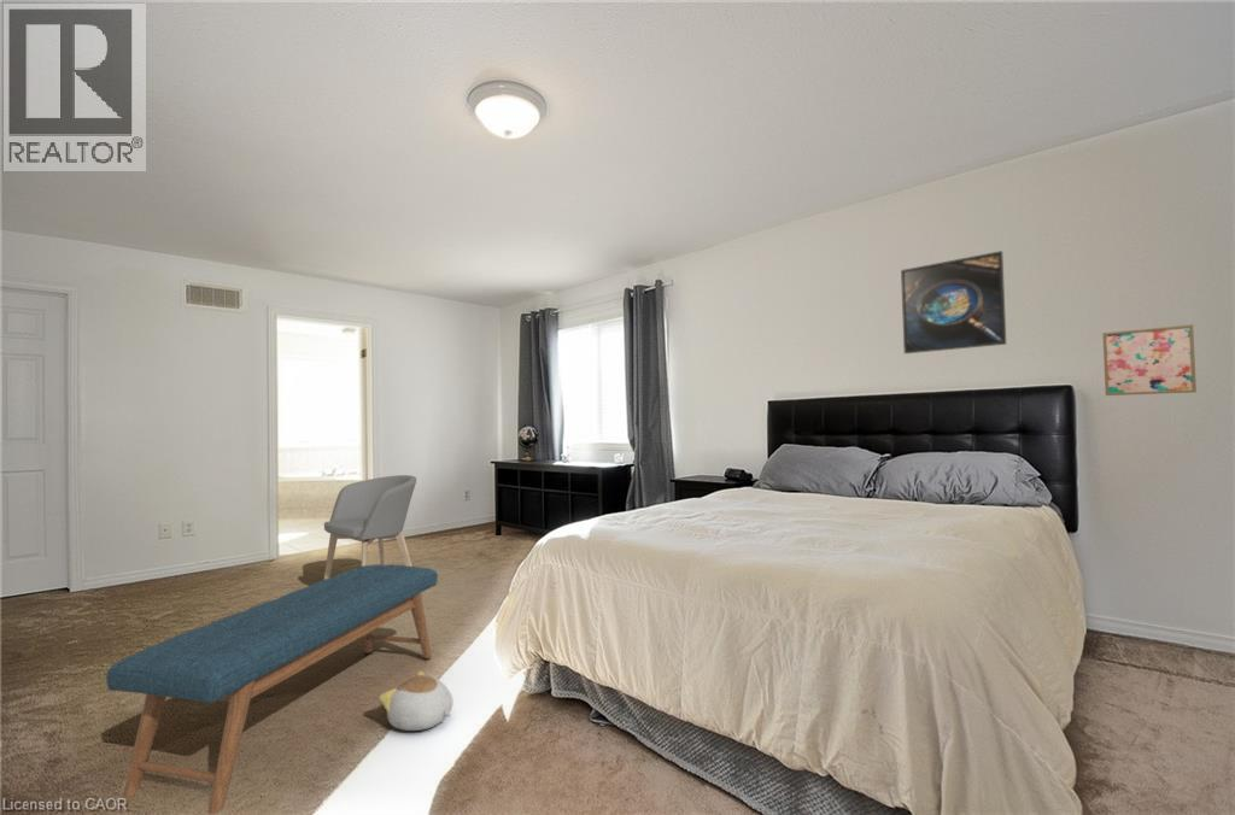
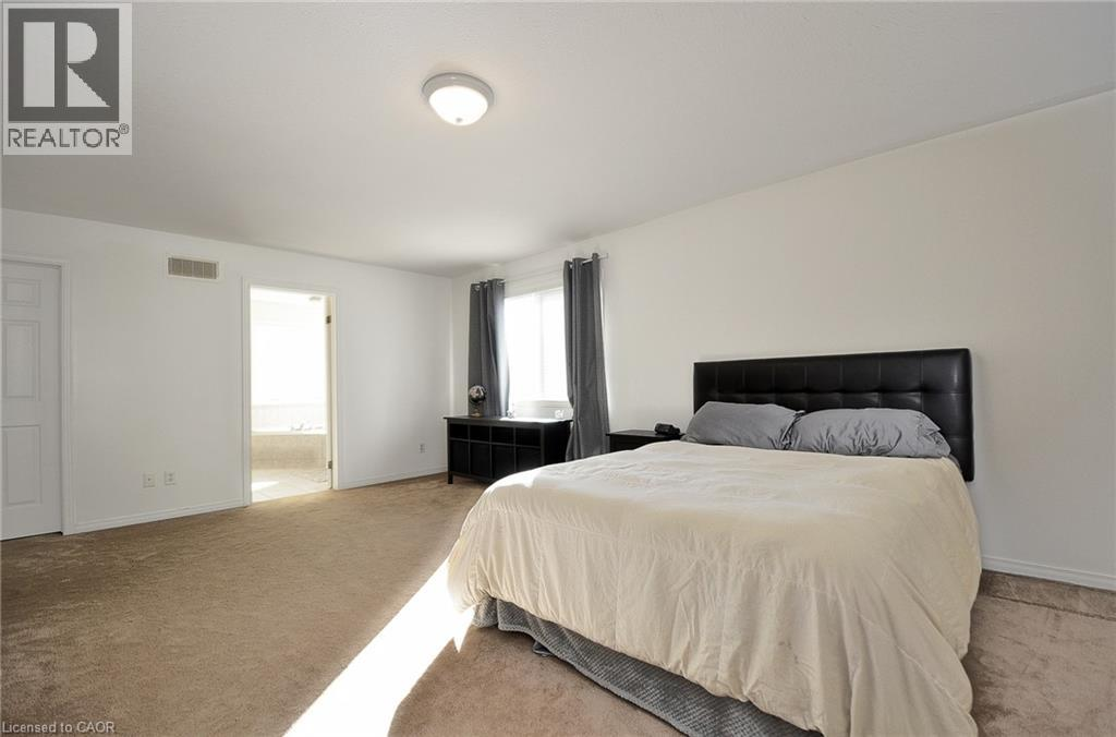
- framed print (950, 305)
- wall art (1147, 362)
- bench (310, 653)
- plush toy (425, 702)
- armchair (367, 535)
